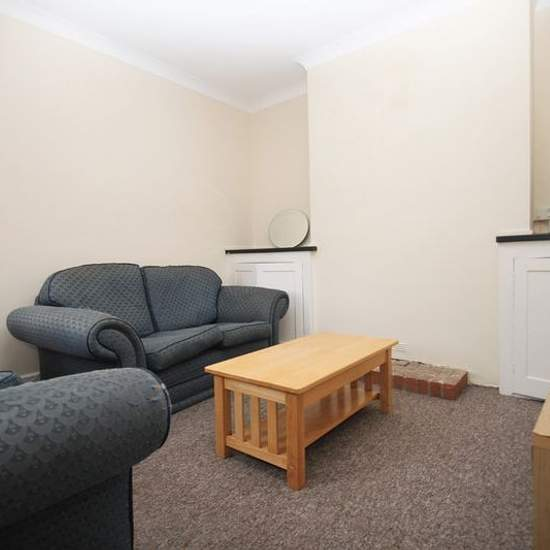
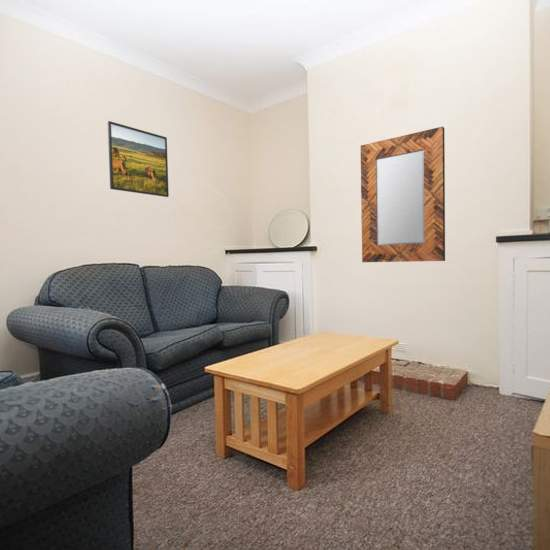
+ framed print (140, 161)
+ home mirror (400, 199)
